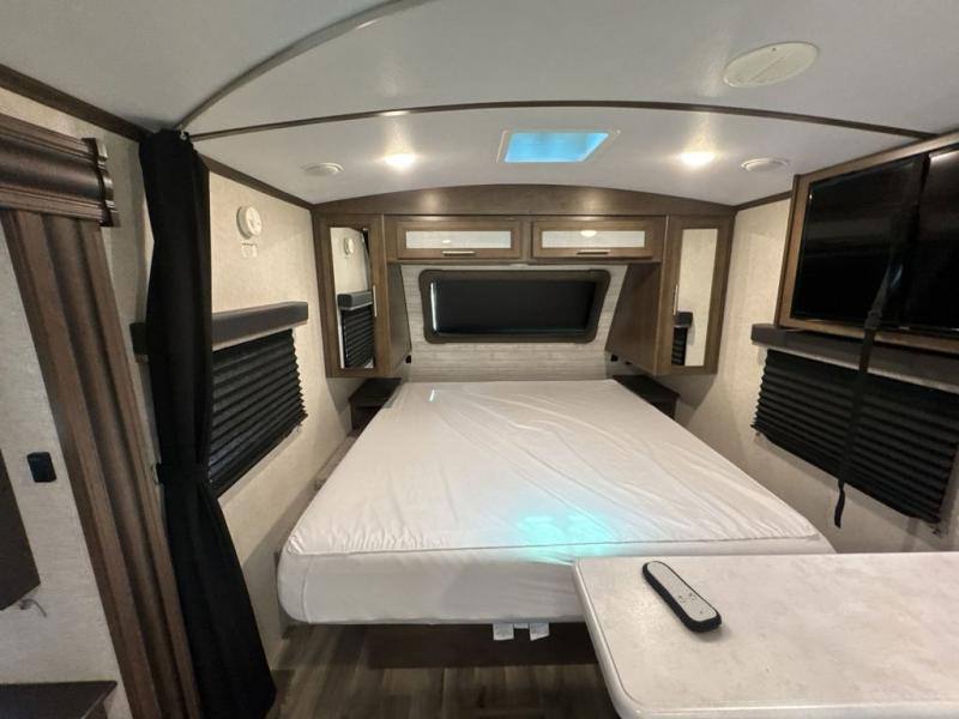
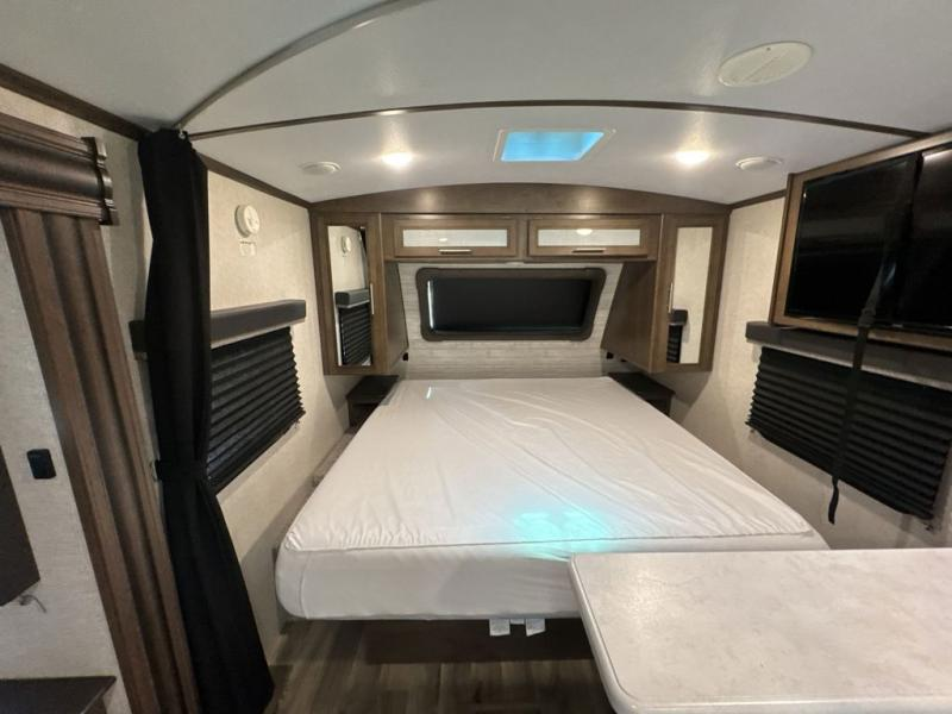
- remote control (676, 591)
